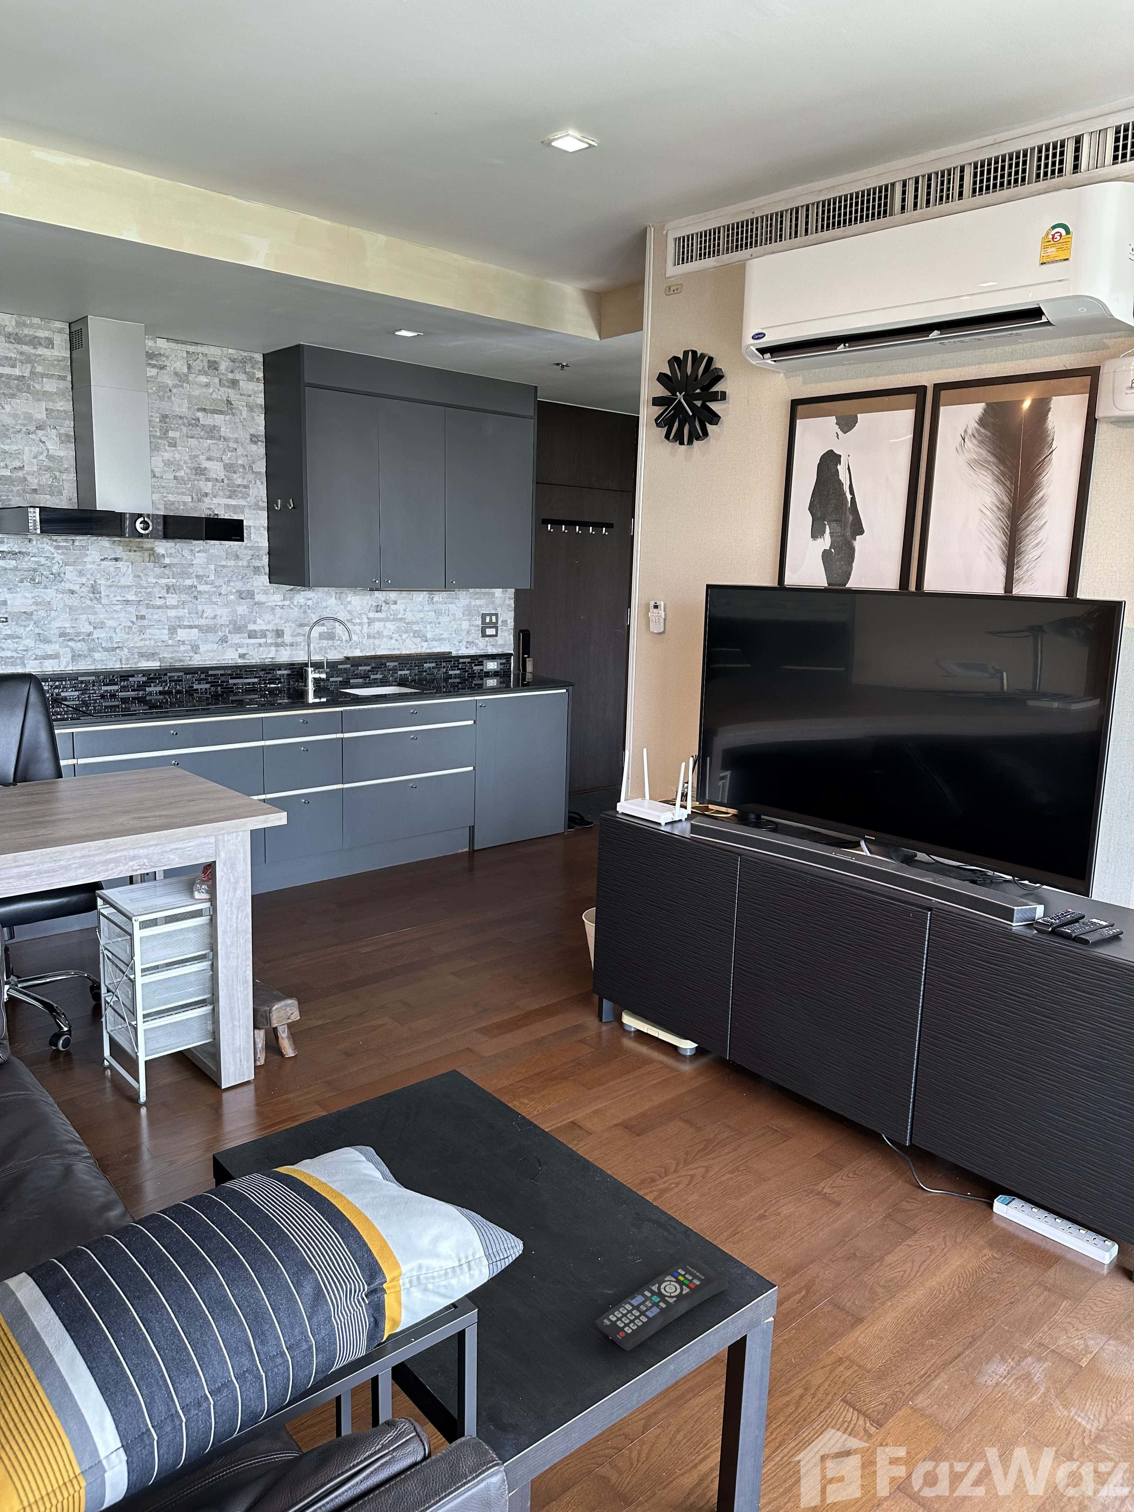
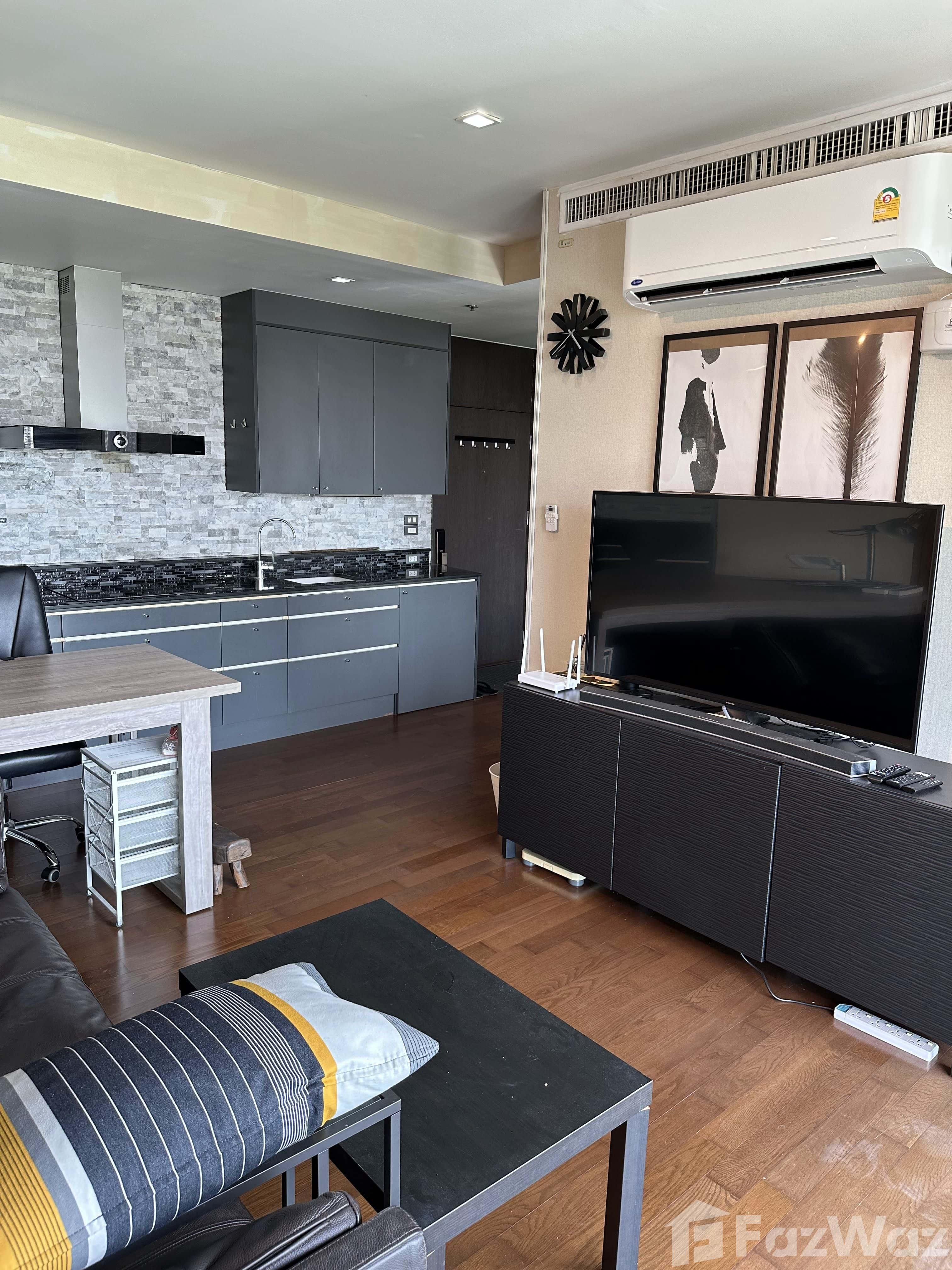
- remote control (665, 1301)
